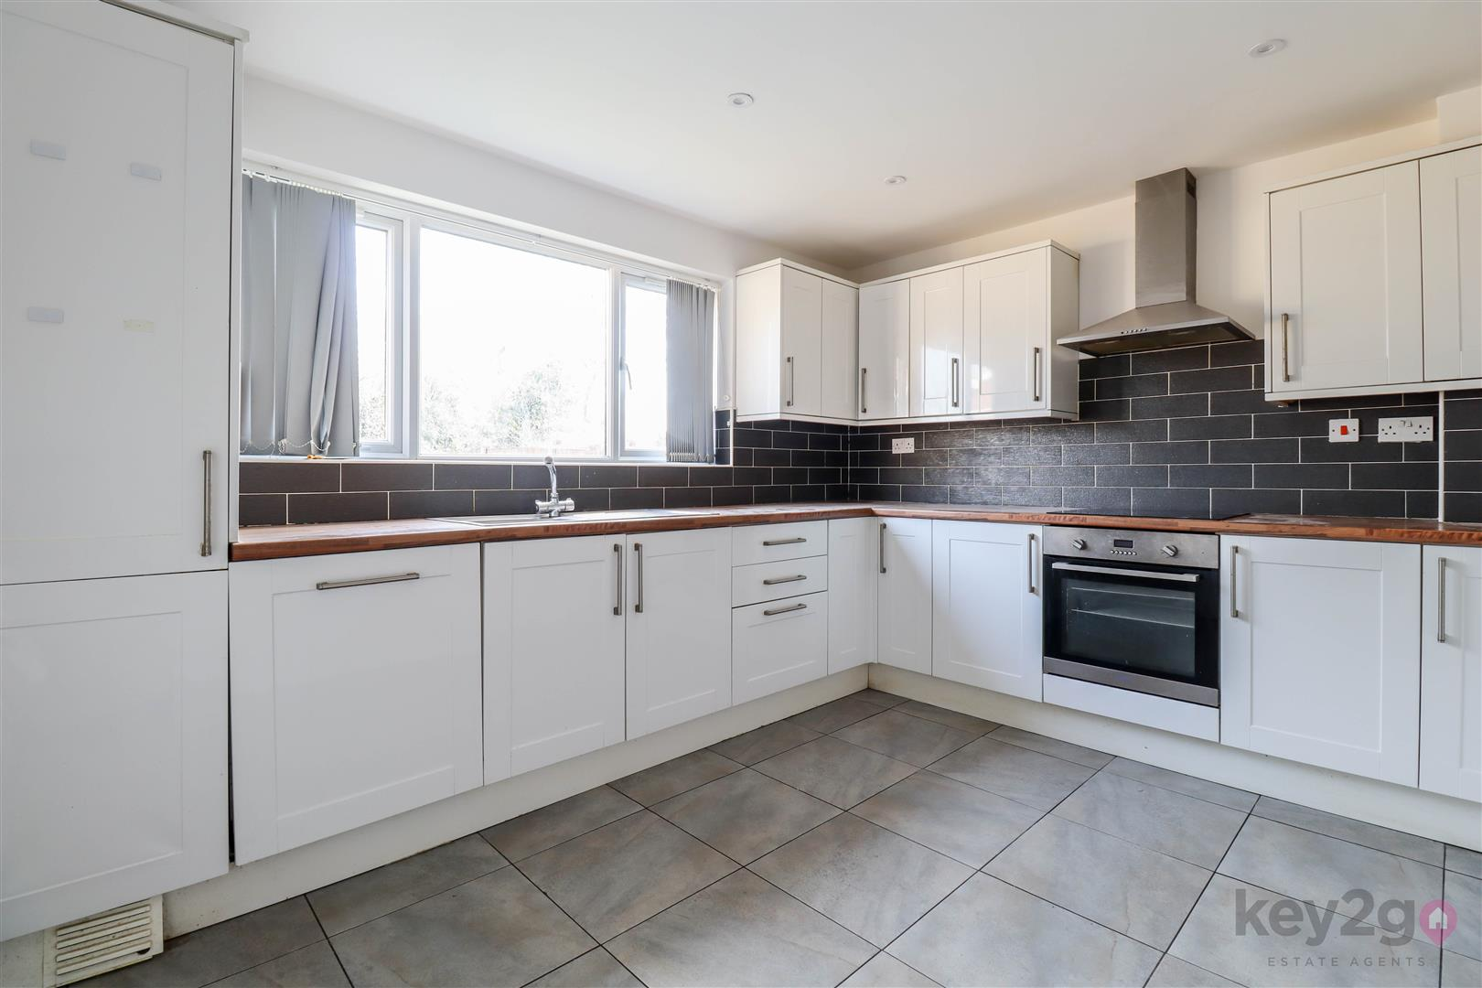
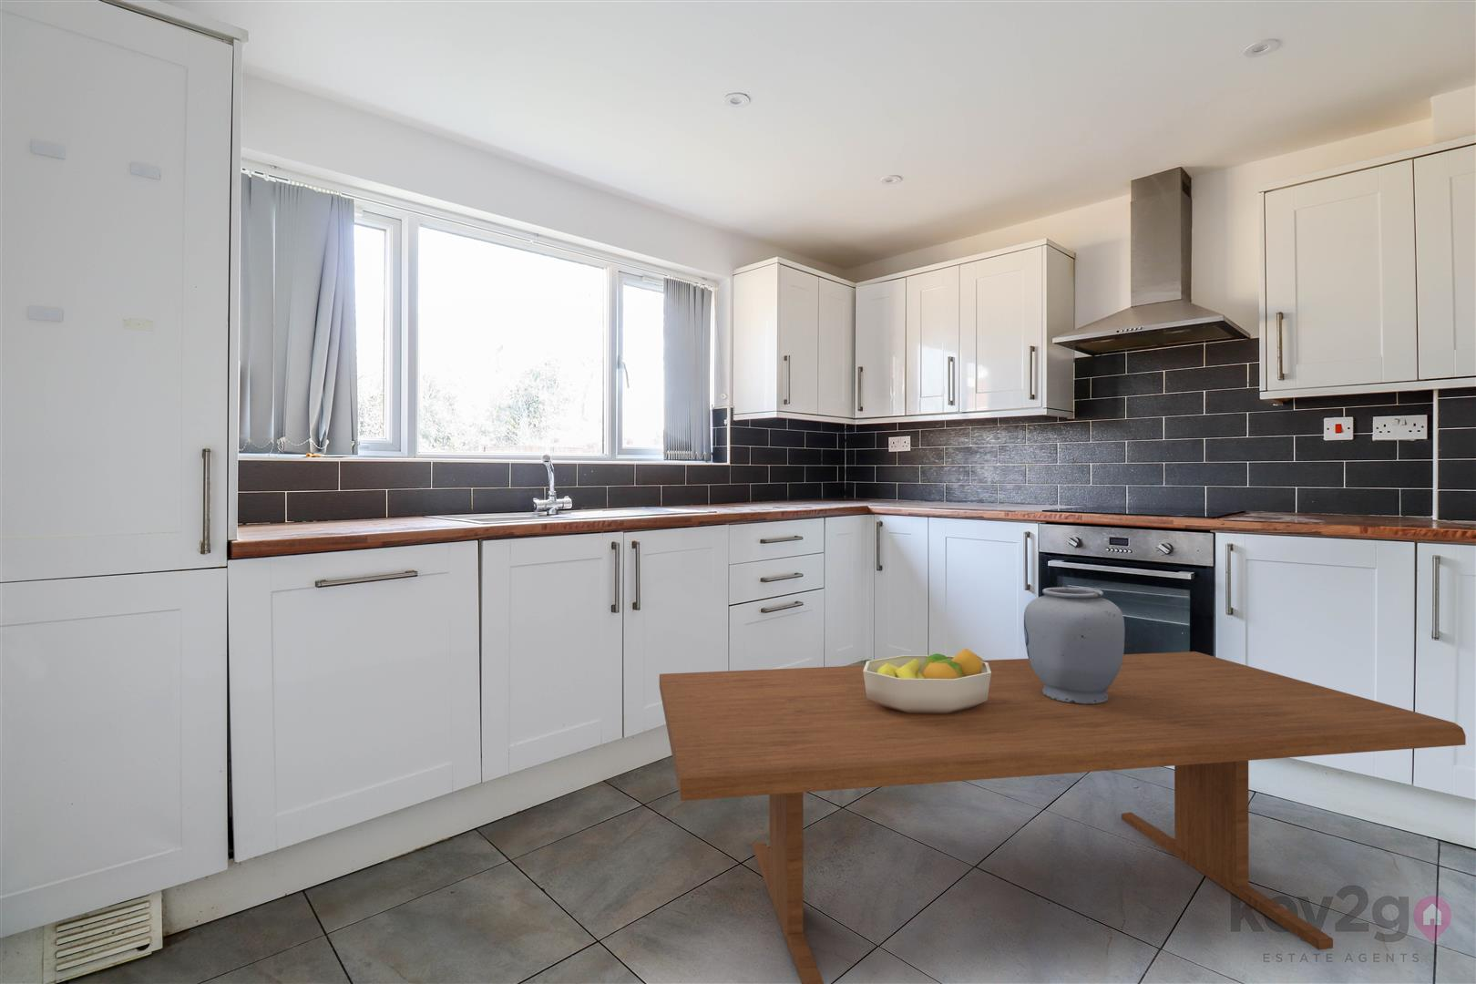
+ fruit bowl (927, 675)
+ table (994, 779)
+ vase (1072, 641)
